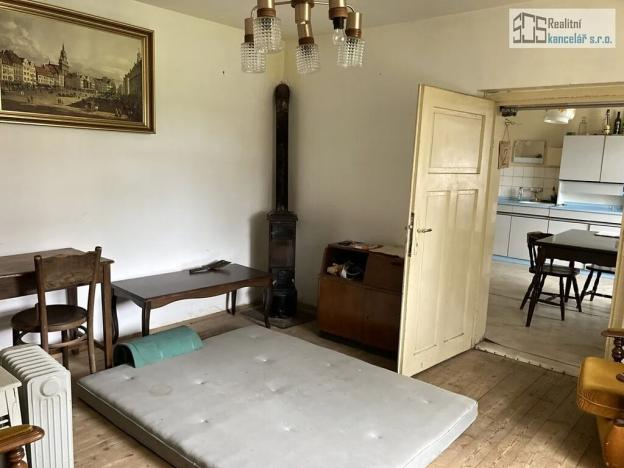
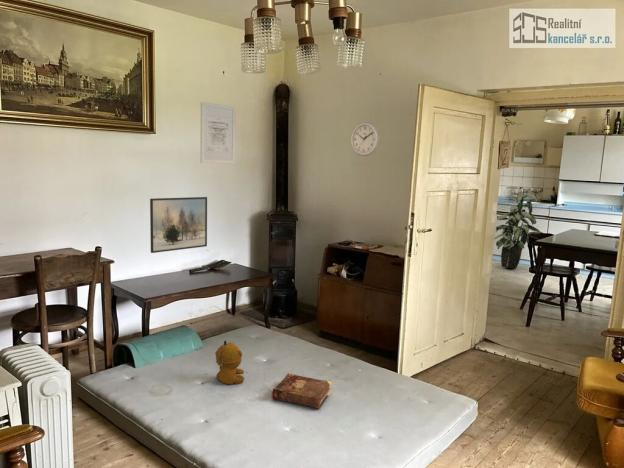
+ book (302, 390)
+ wall clock (364, 139)
+ indoor plant (514, 227)
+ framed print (180, 223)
+ stuffed bear (228, 360)
+ wall art (218, 134)
